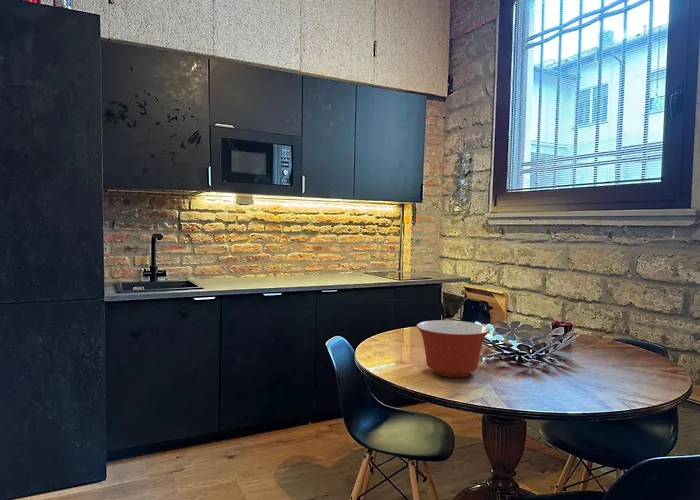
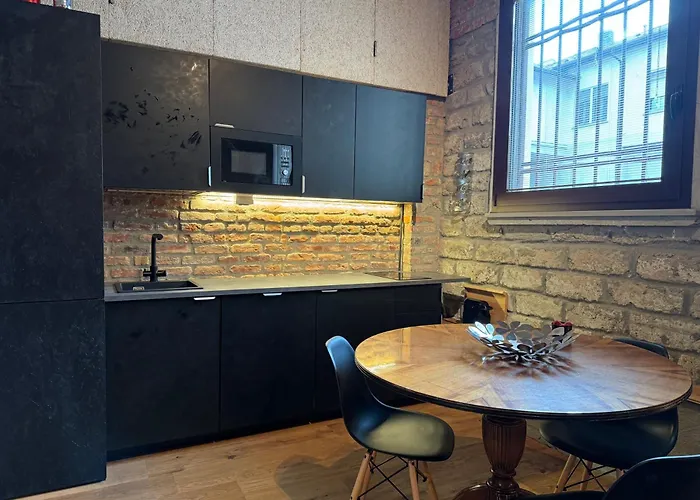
- mixing bowl (452, 349)
